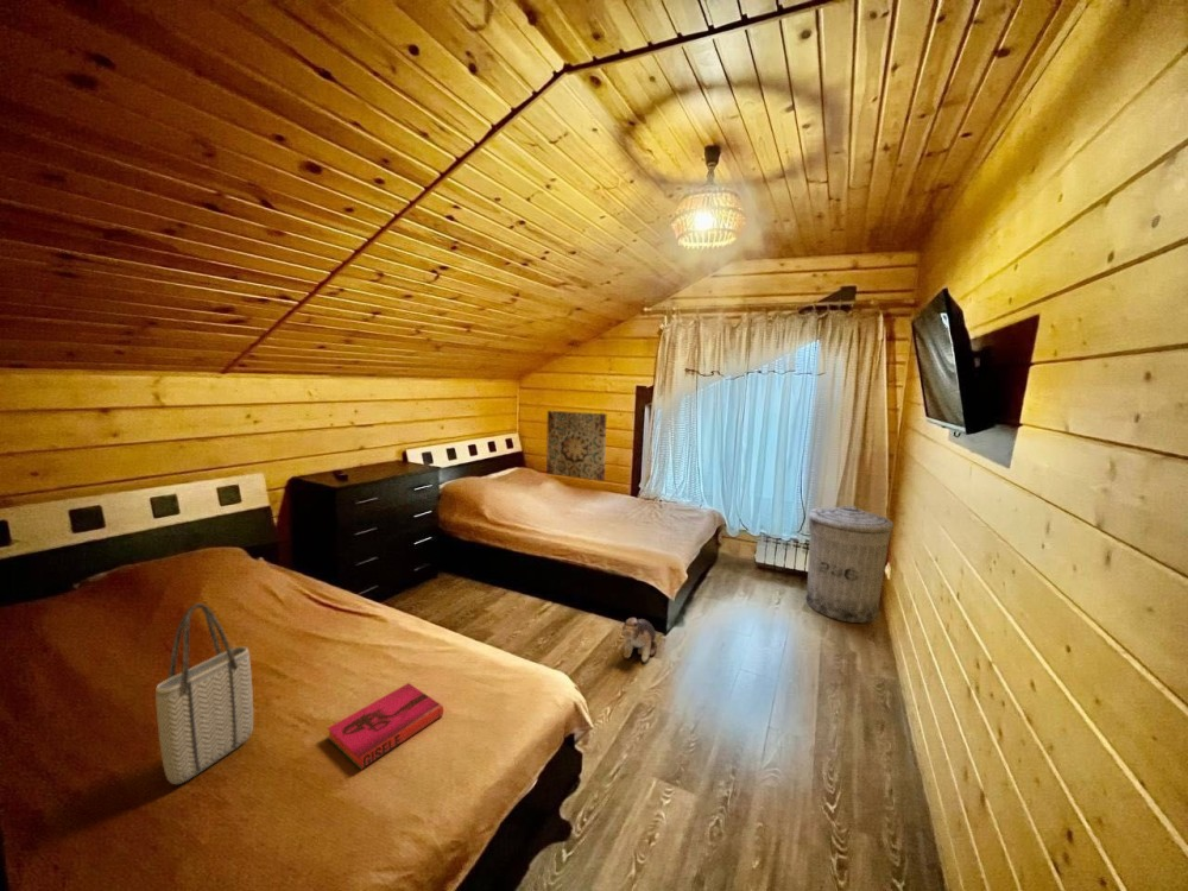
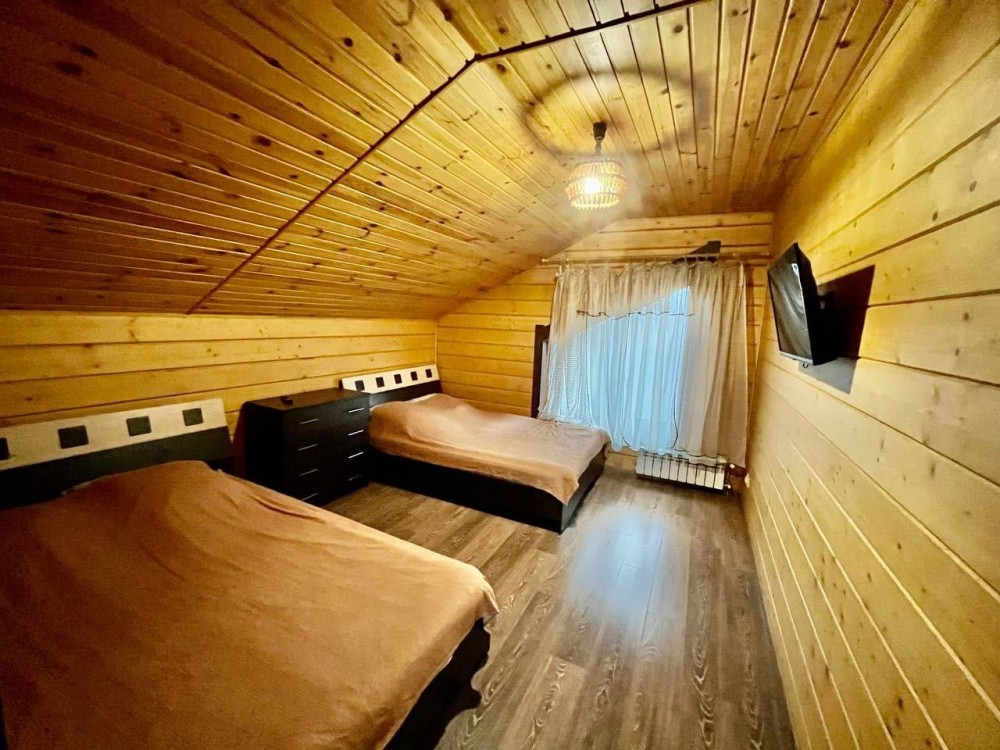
- hardback book (387, 721)
- trash can (845, 556)
- wall art (575, 444)
- plush toy (642, 628)
- tote bag (207, 683)
